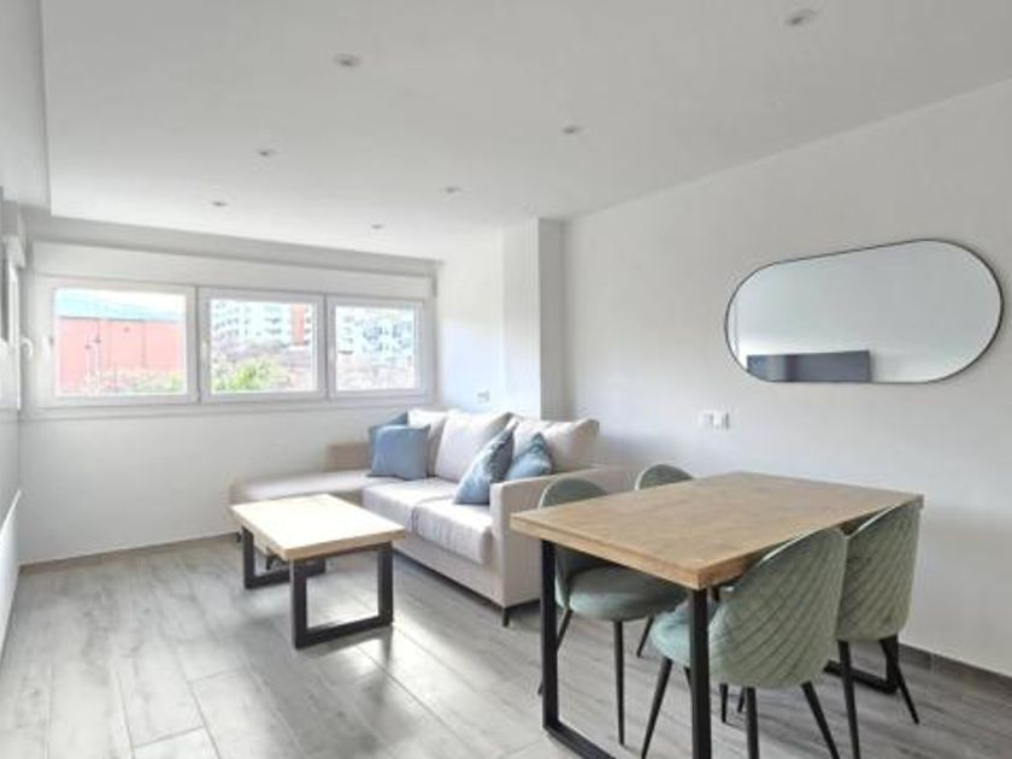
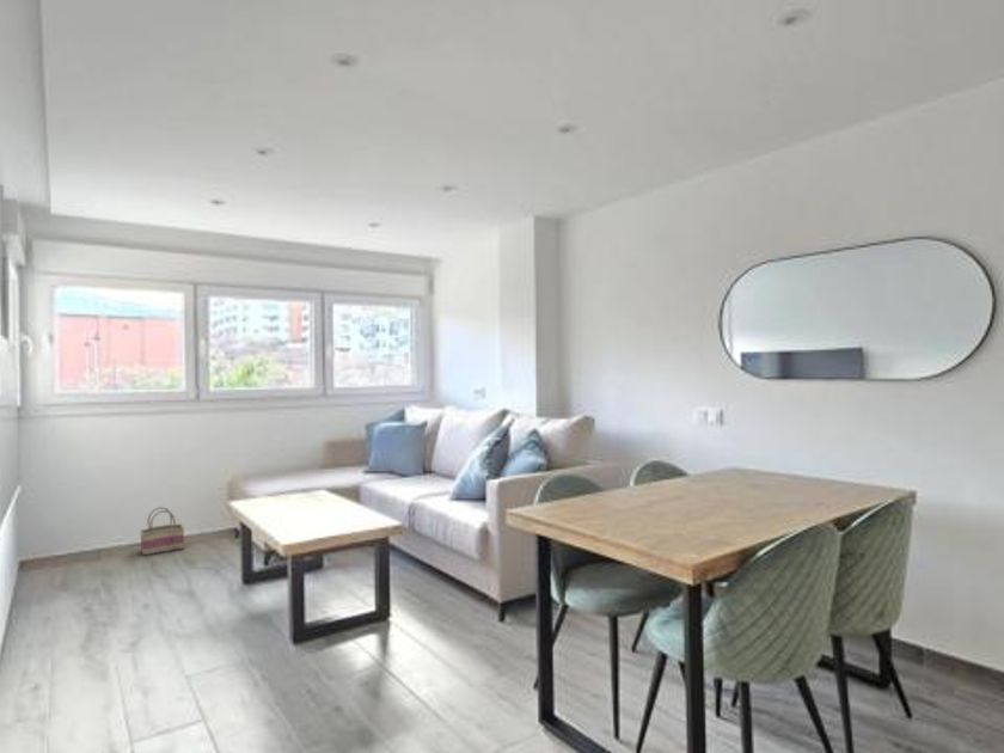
+ basket (161, 528)
